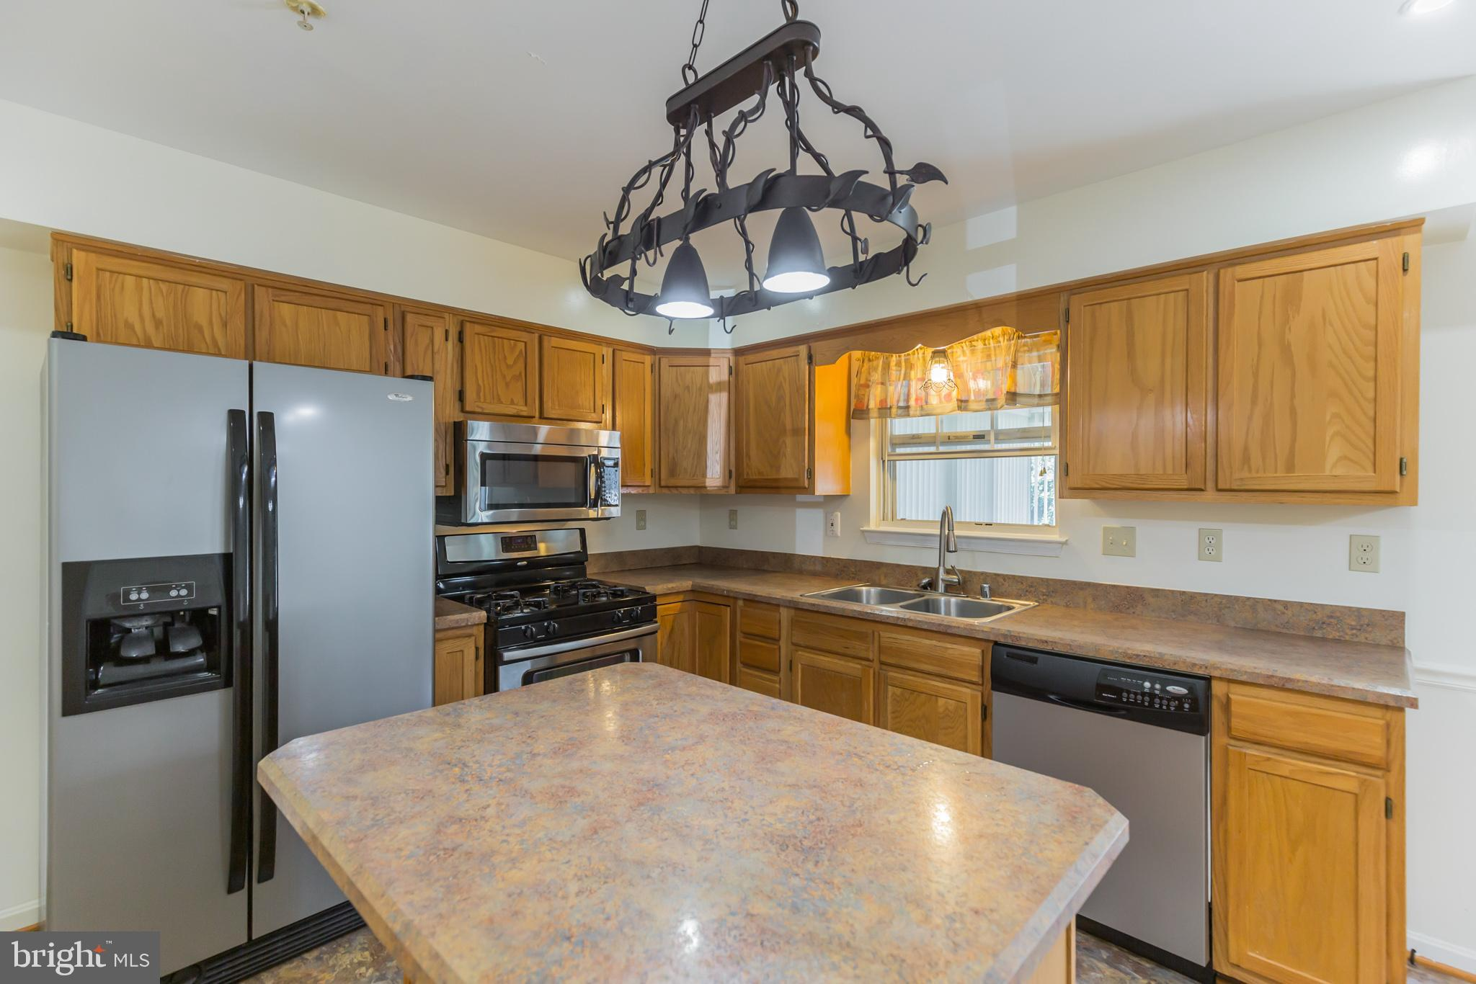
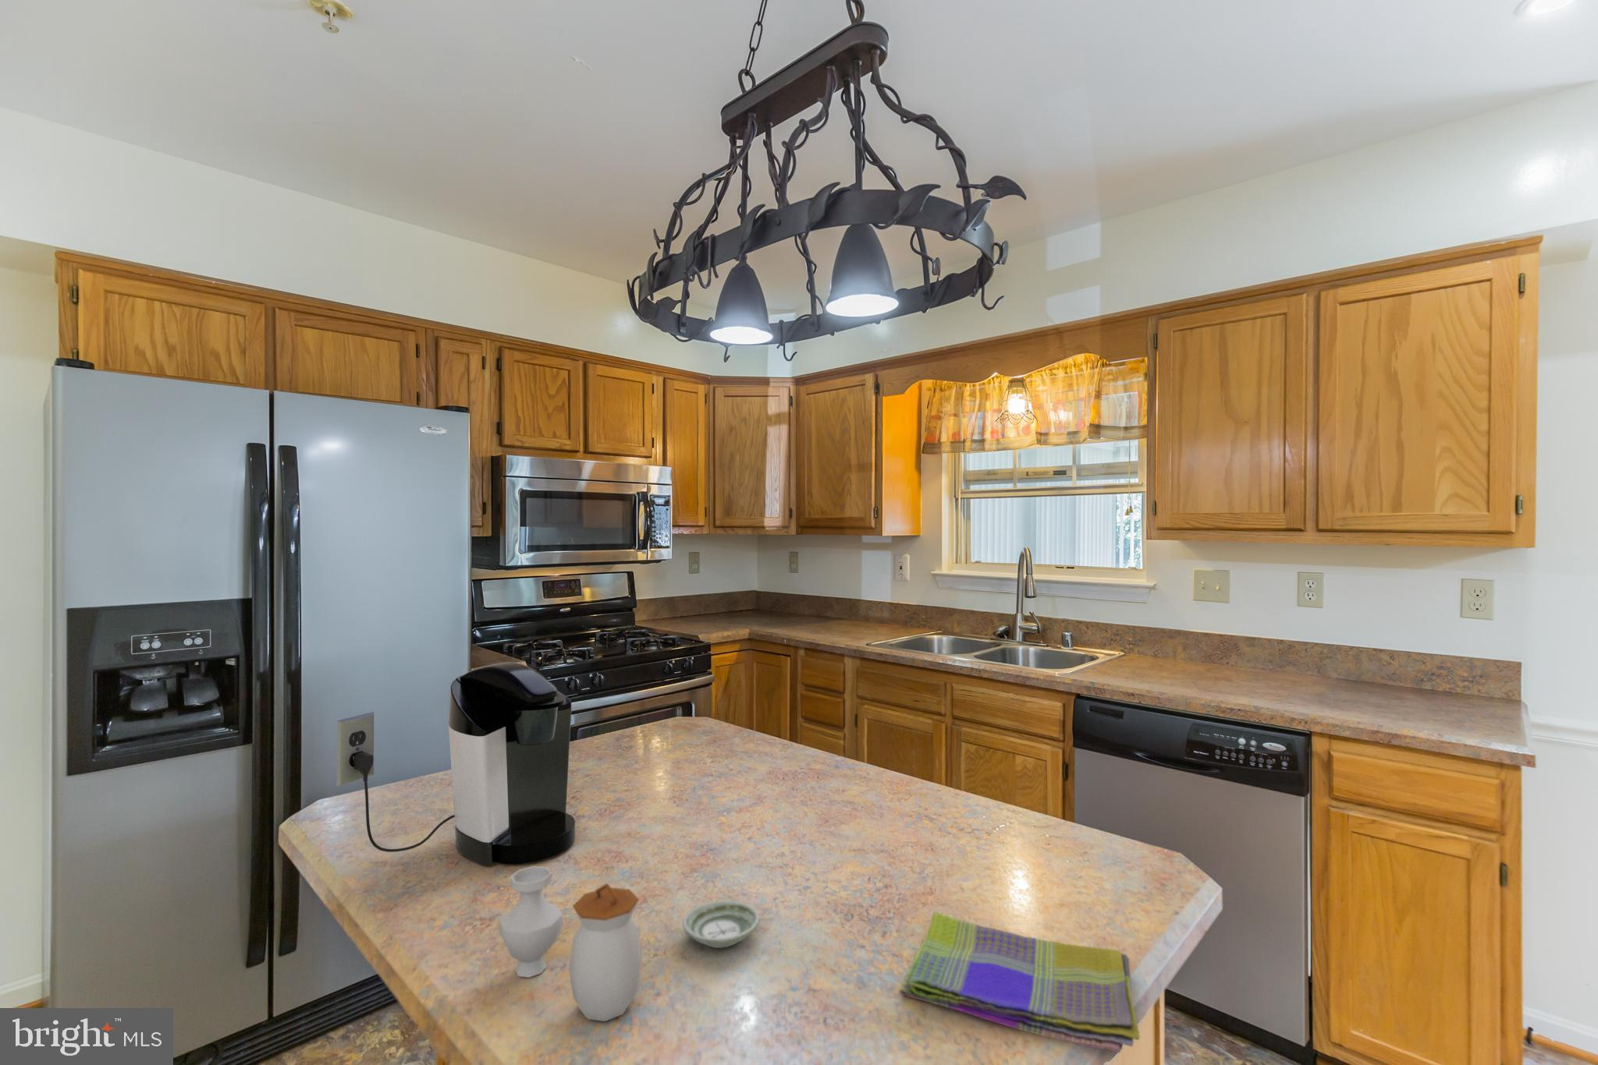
+ saucer (721, 927)
+ jar (561, 925)
+ dish towel (1020, 972)
+ coffee maker (483, 762)
